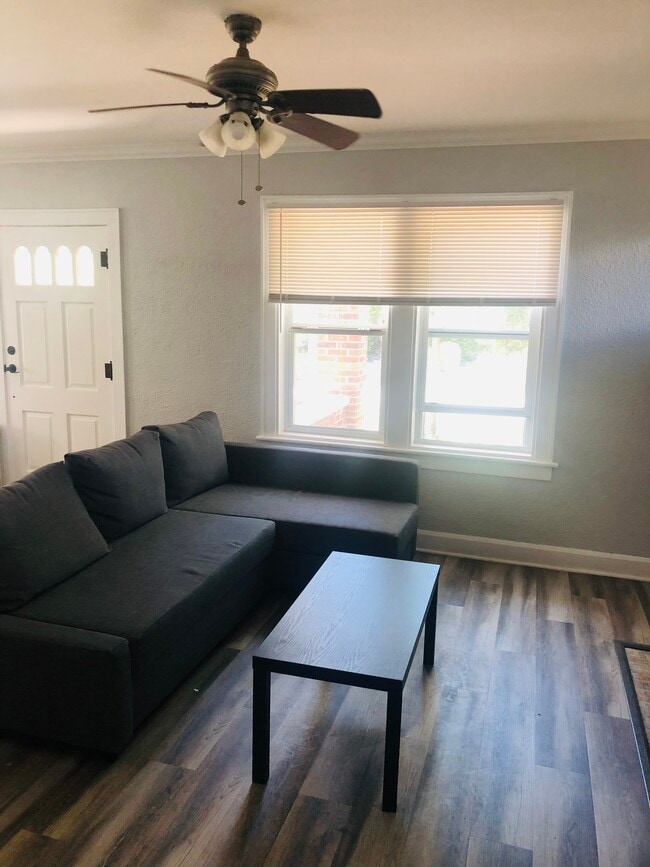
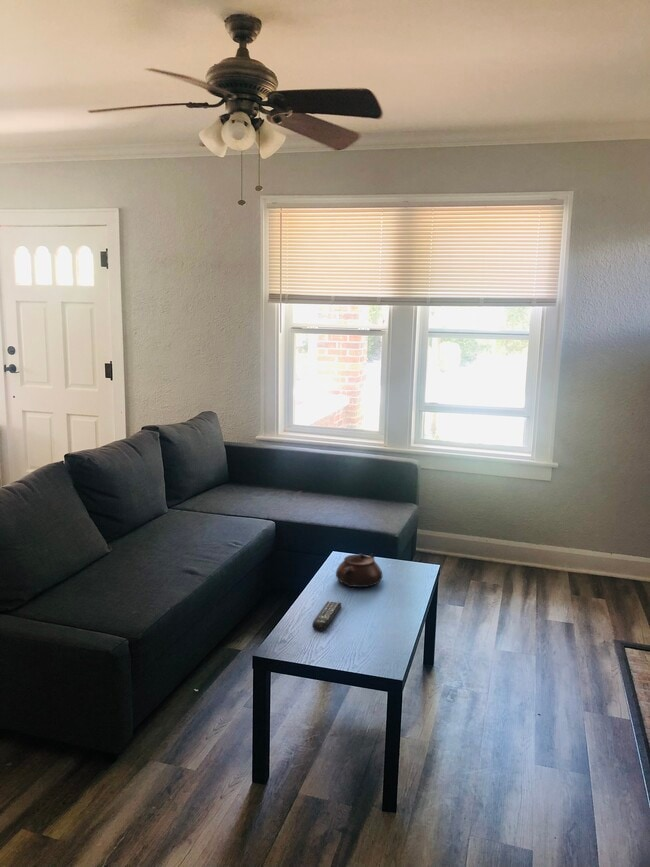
+ remote control (327, 614)
+ teapot (358, 568)
